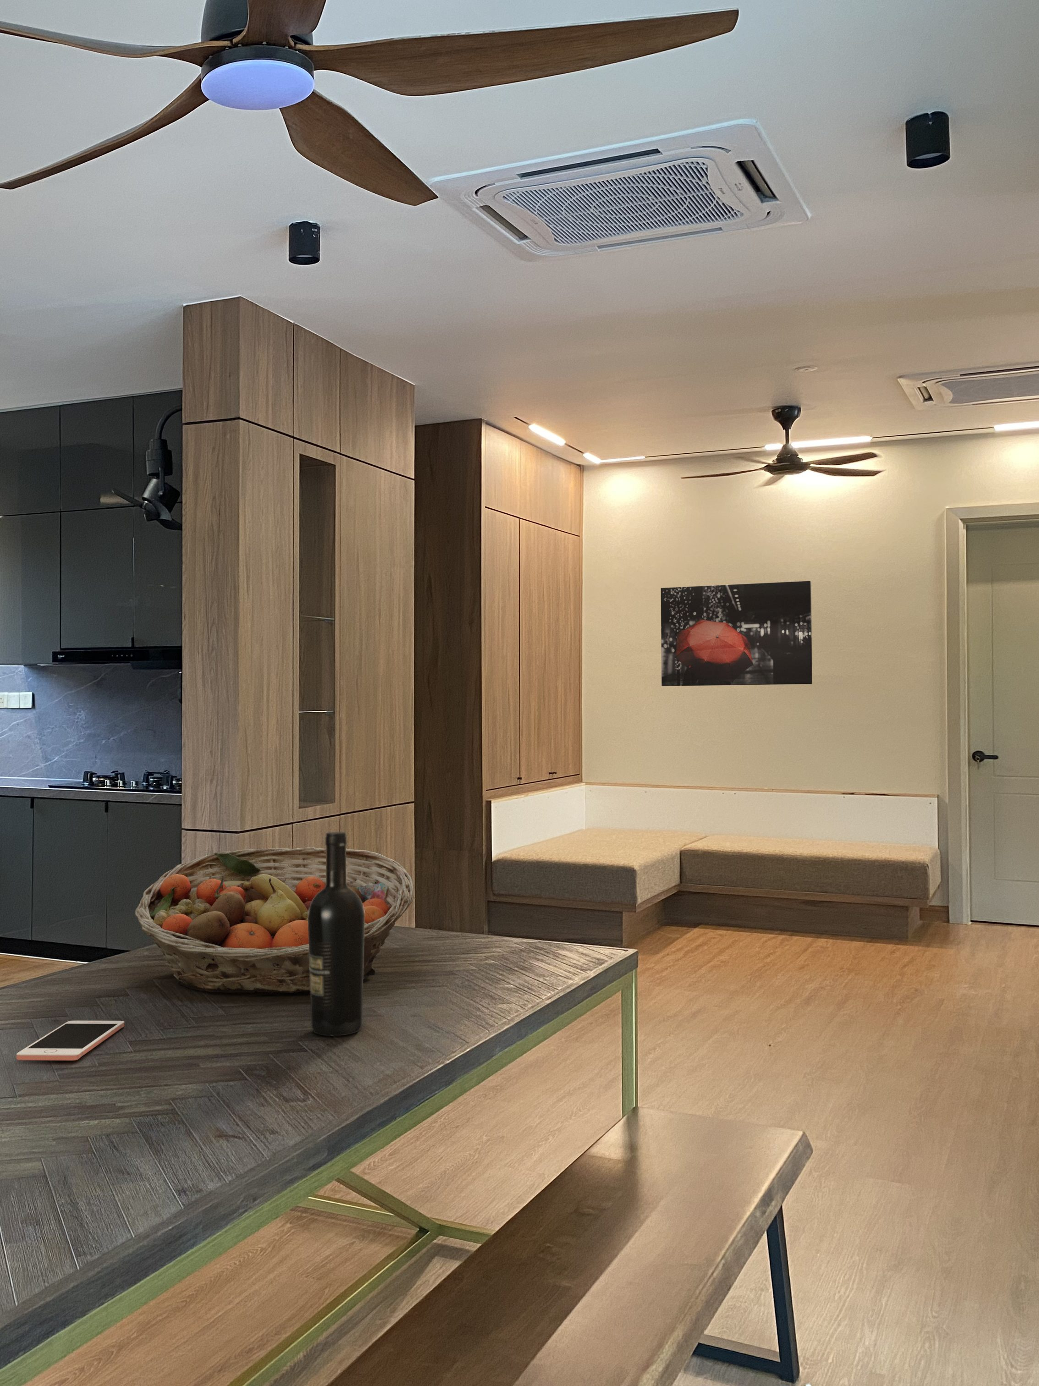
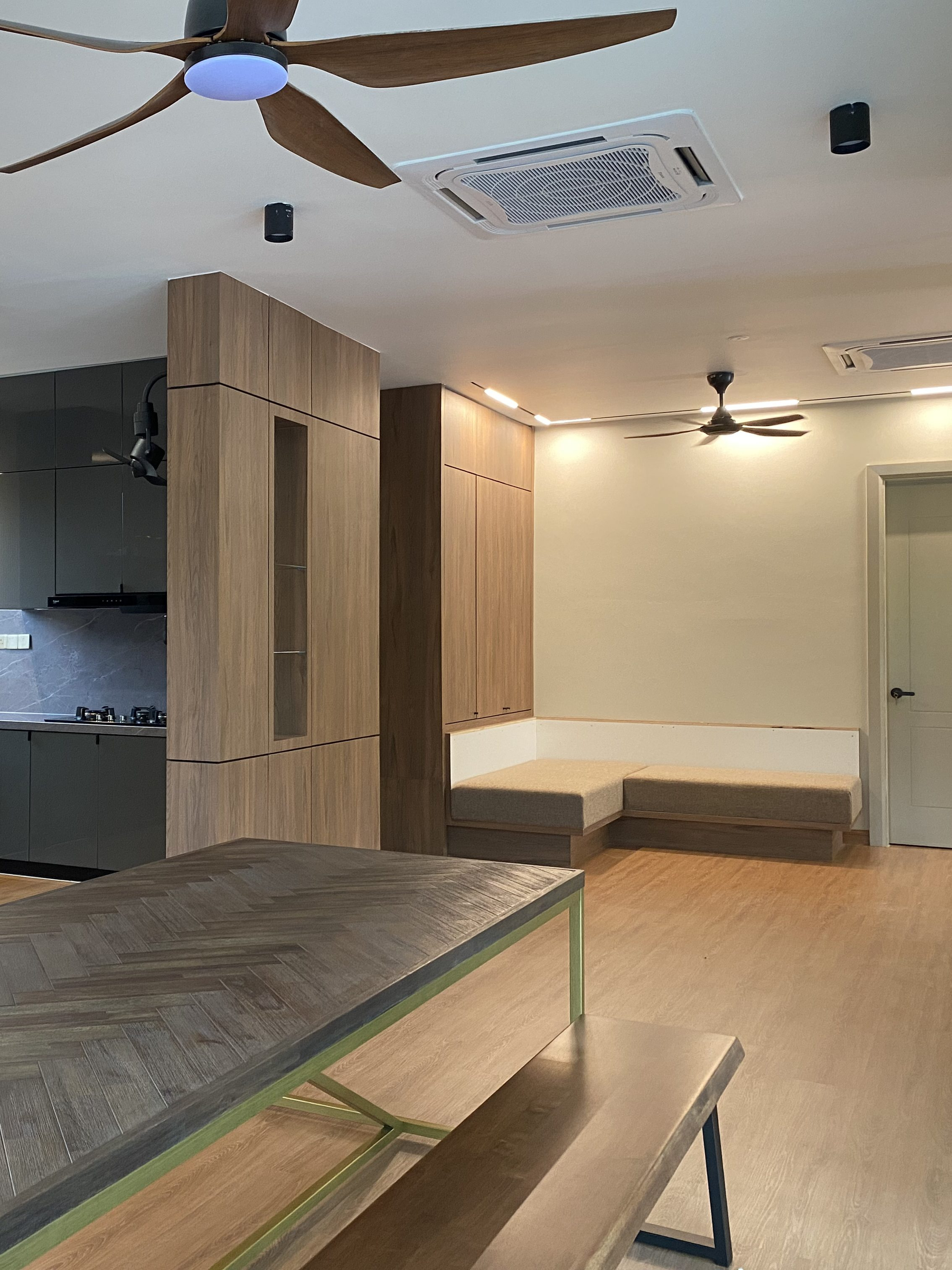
- fruit basket (277, 917)
- cell phone (73, 1040)
- wall art (735, 635)
- wine bottle (336, 931)
